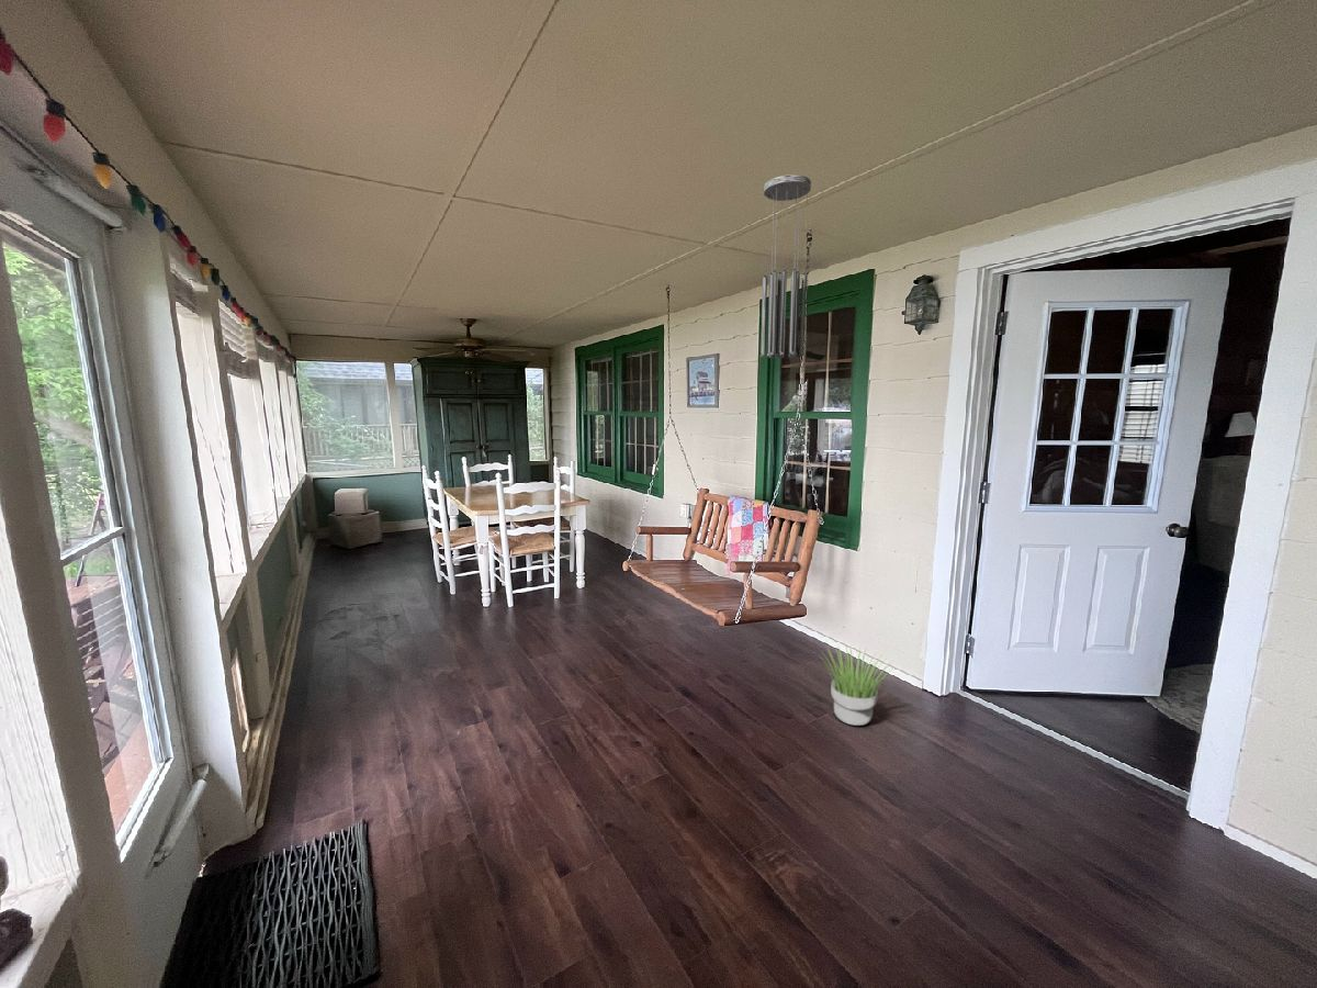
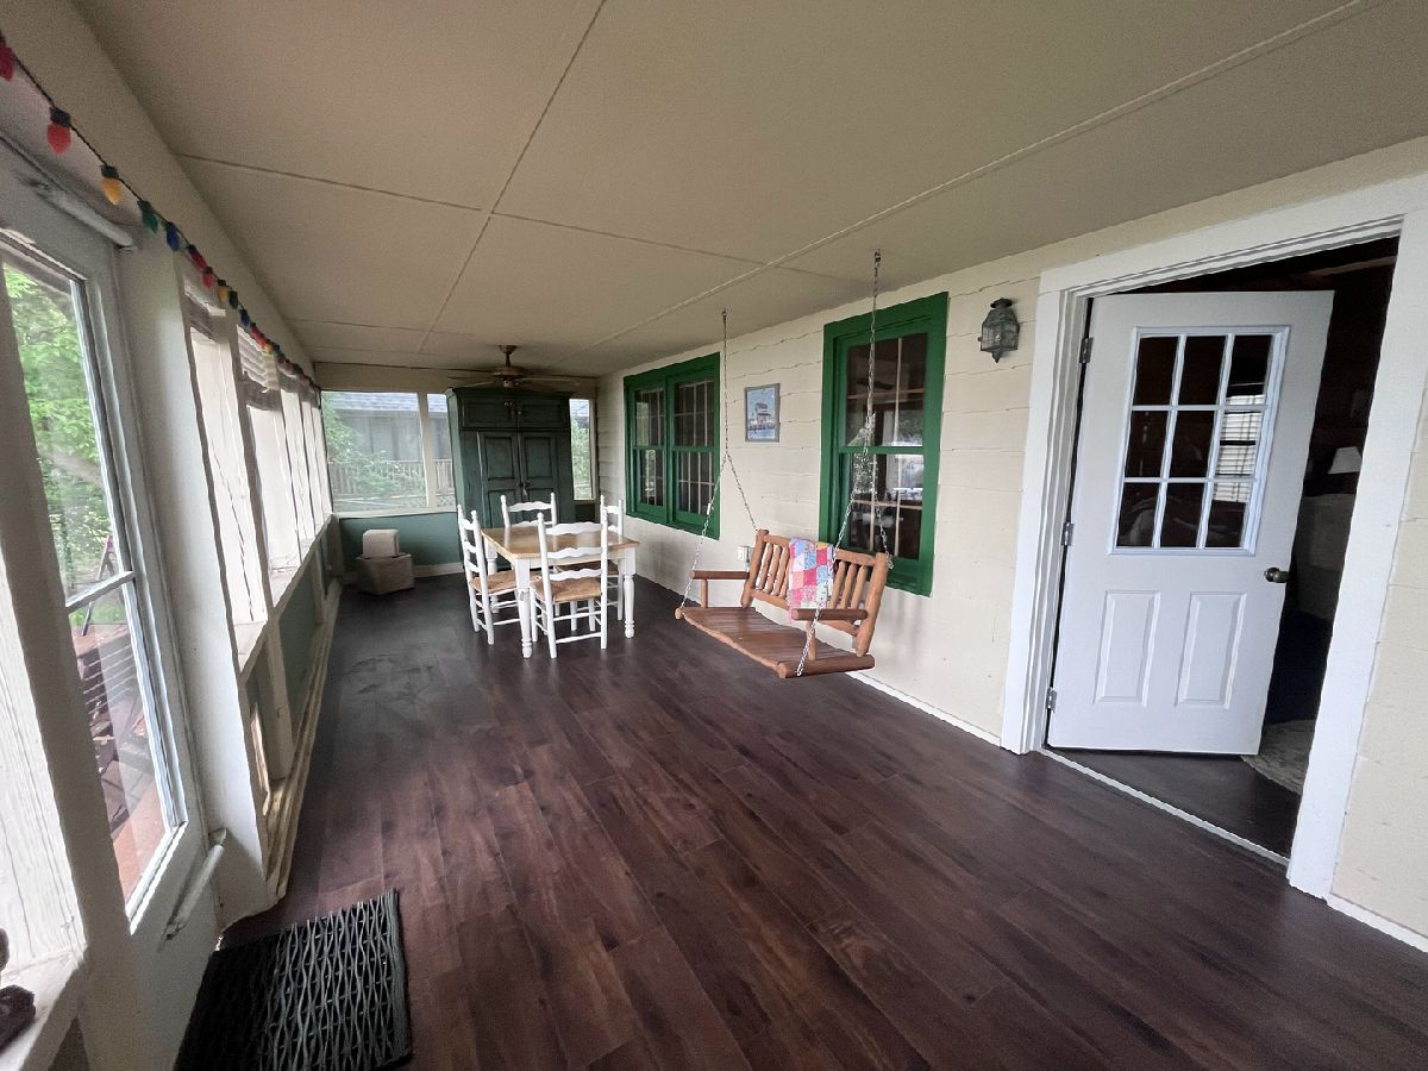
- wind chime (784, 272)
- potted plant (855, 688)
